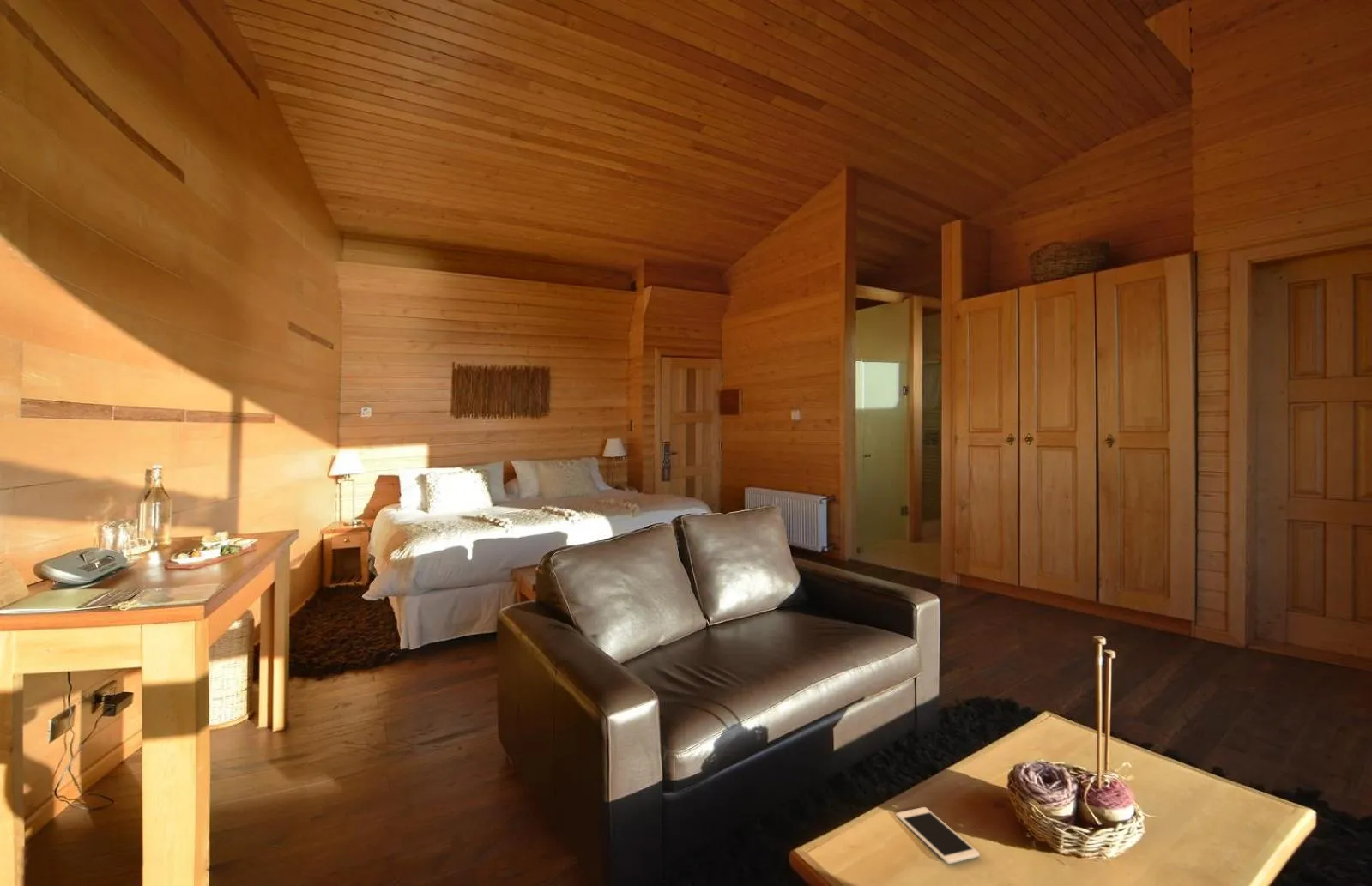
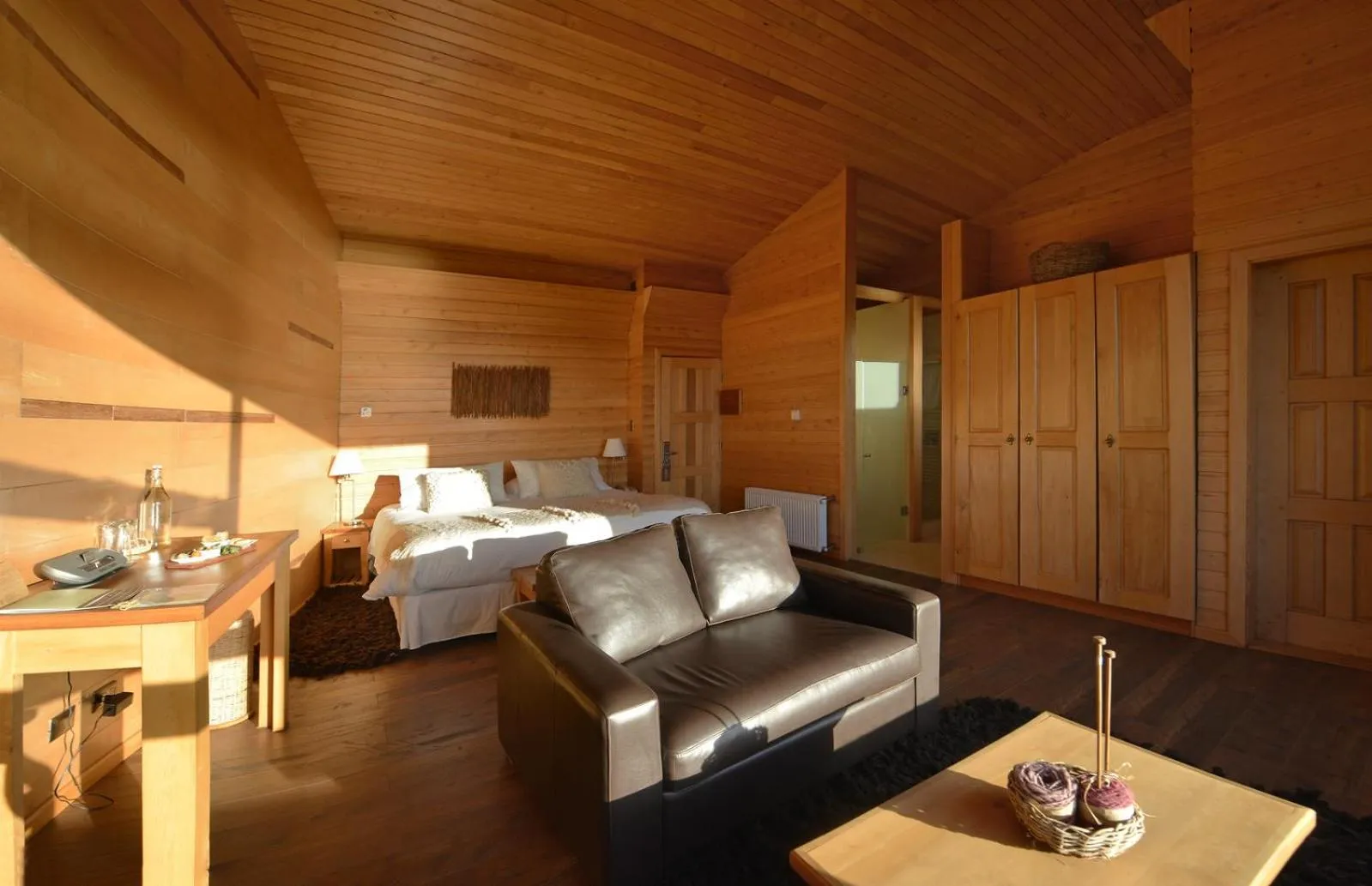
- cell phone (935, 833)
